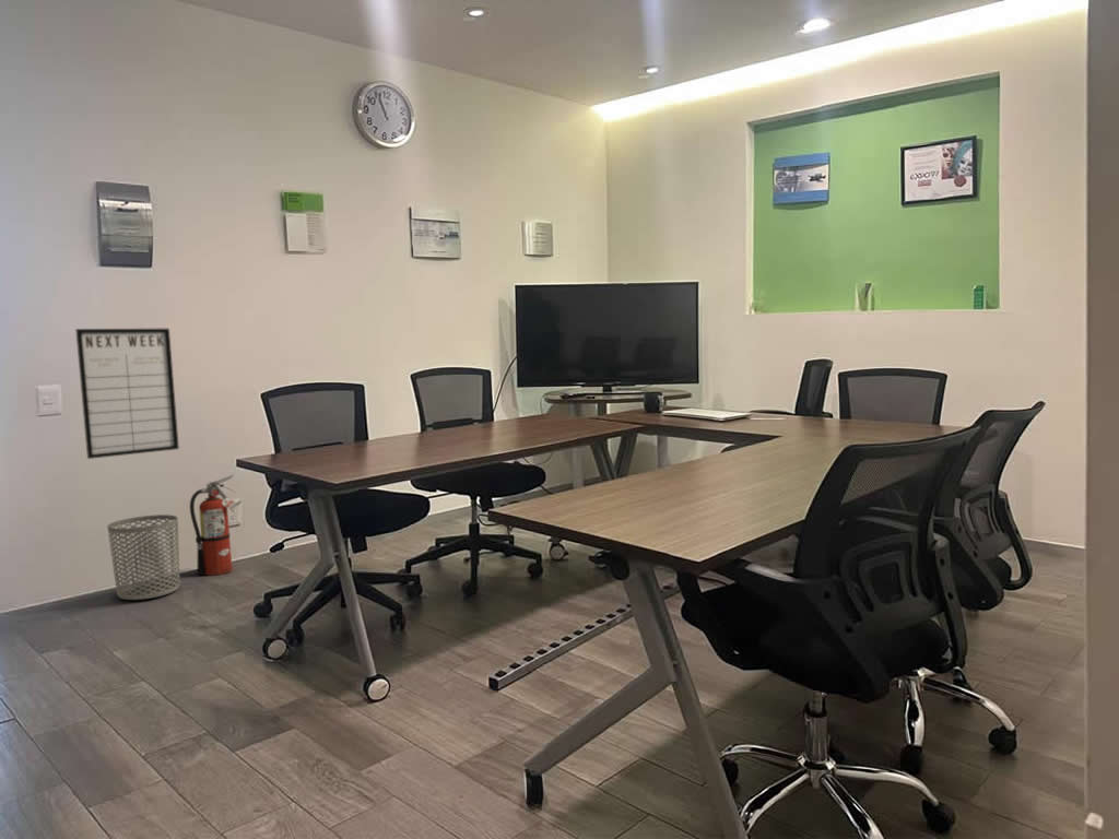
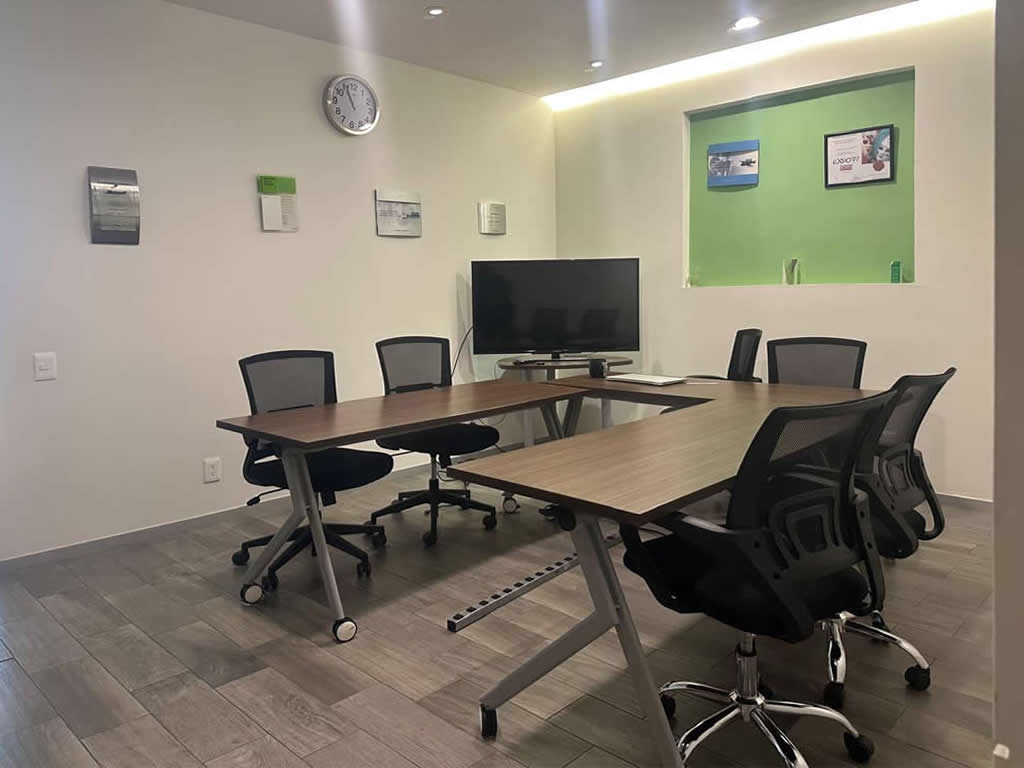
- fire extinguisher (215, 524)
- writing board (129, 391)
- waste bin (145, 556)
